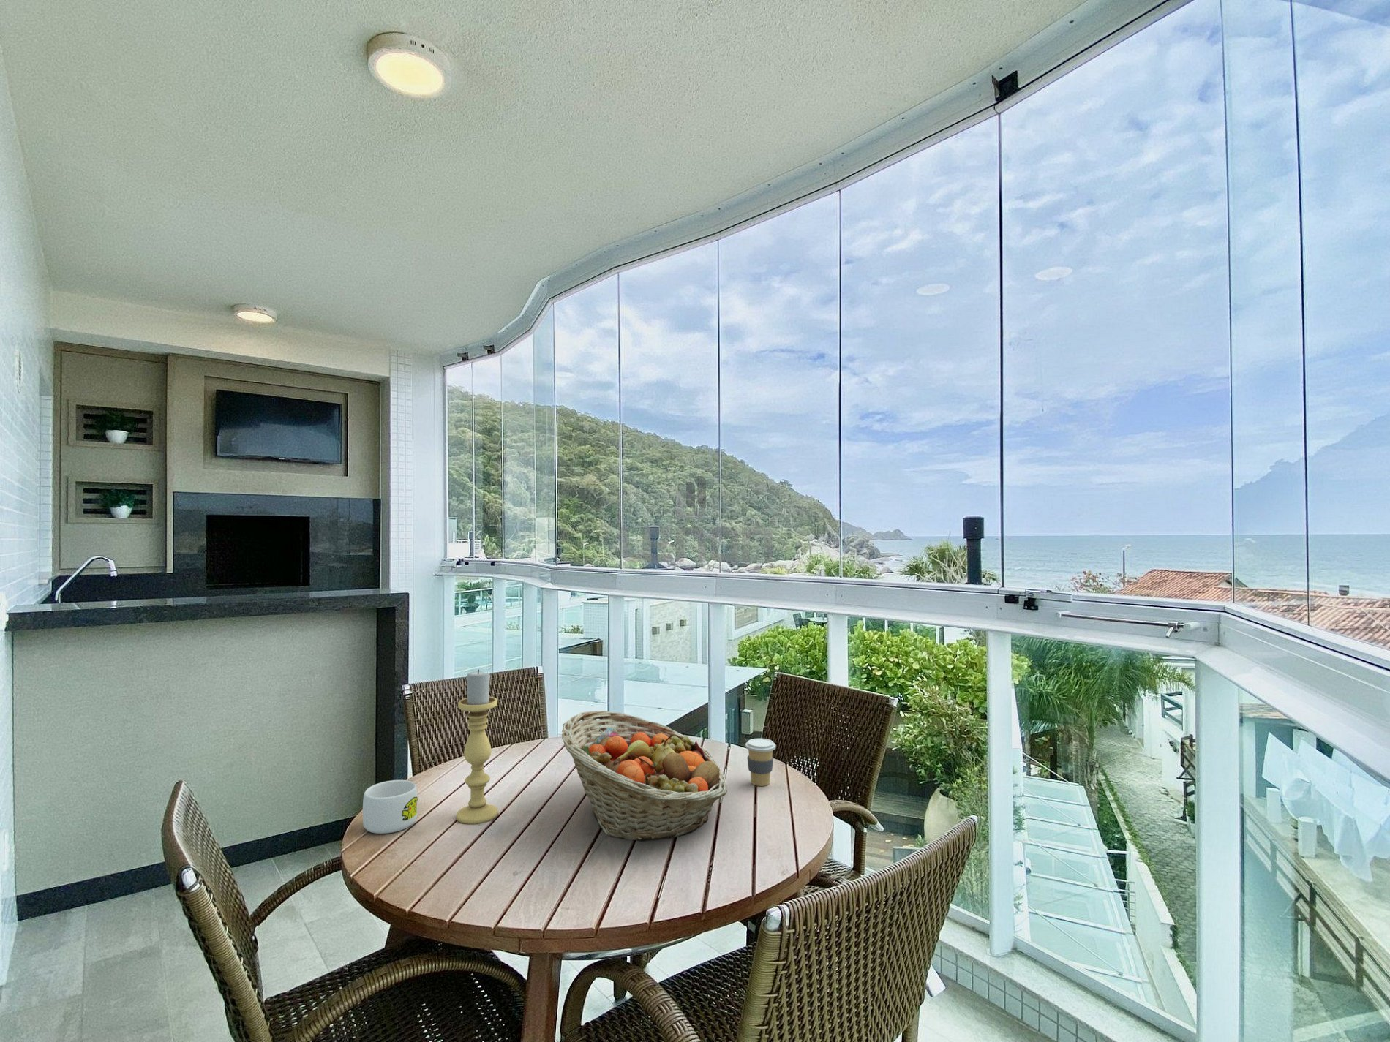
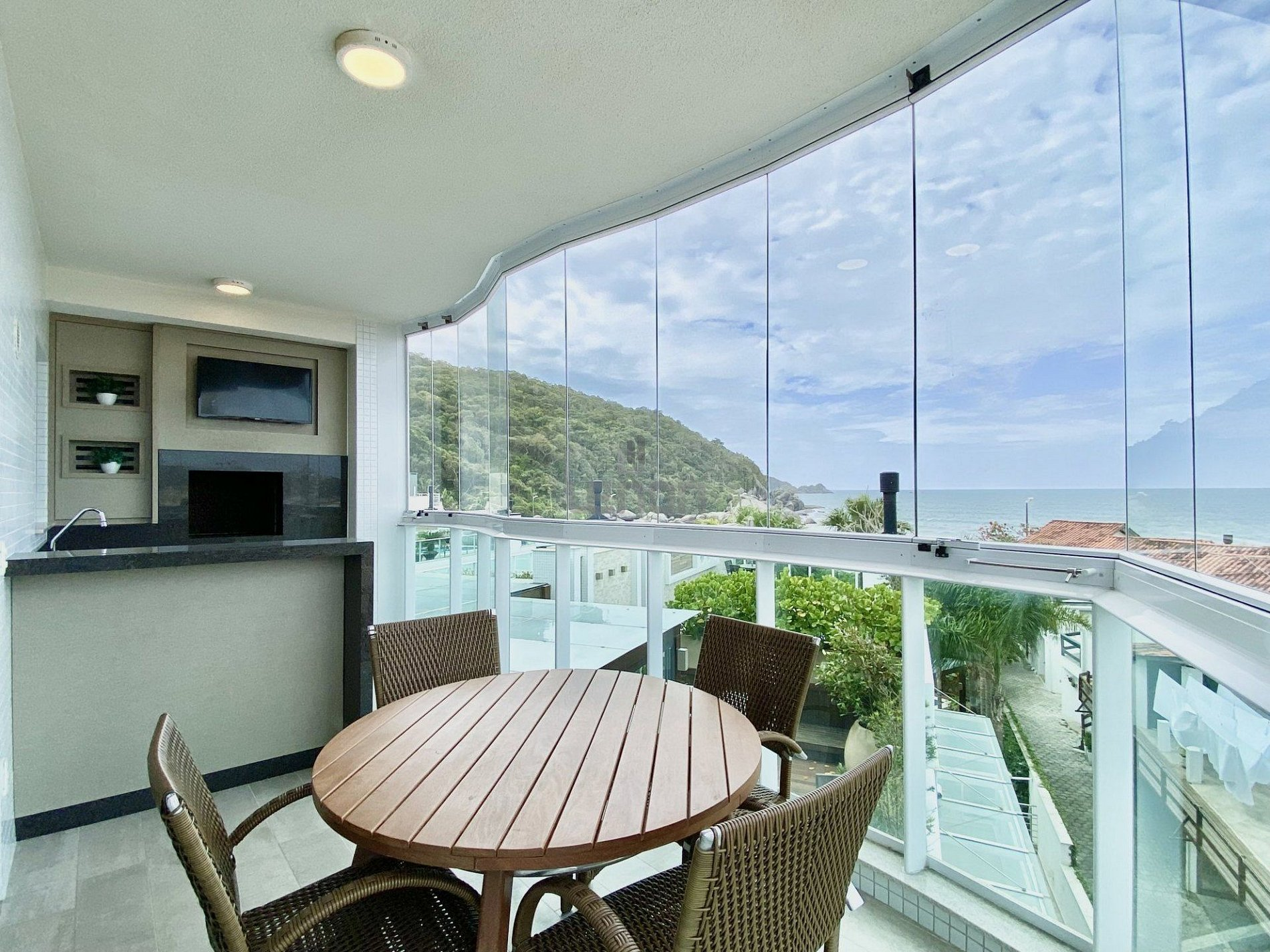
- fruit basket (644, 767)
- mug (391, 806)
- coffee cup (760, 762)
- candle holder (477, 742)
